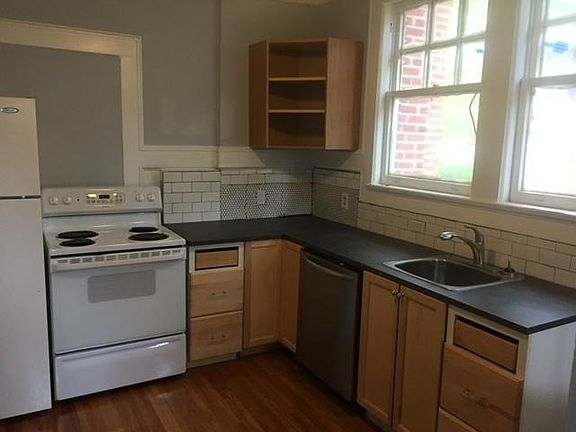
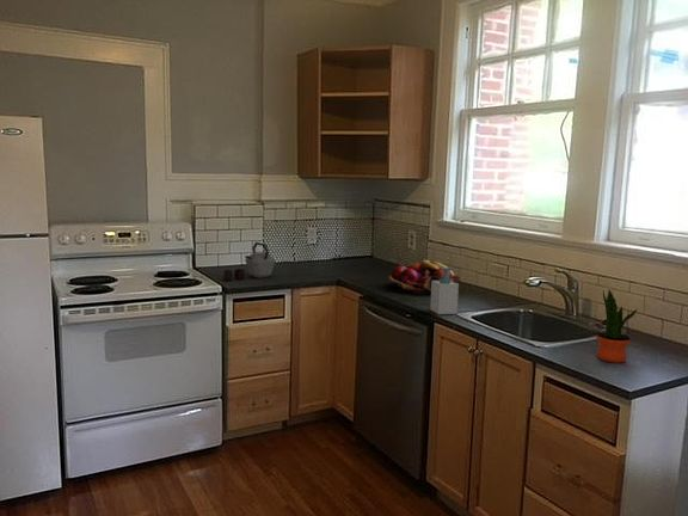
+ soap bottle (444, 289)
+ potted plant (614, 324)
+ fruit basket (425, 275)
+ kettle (247, 260)
